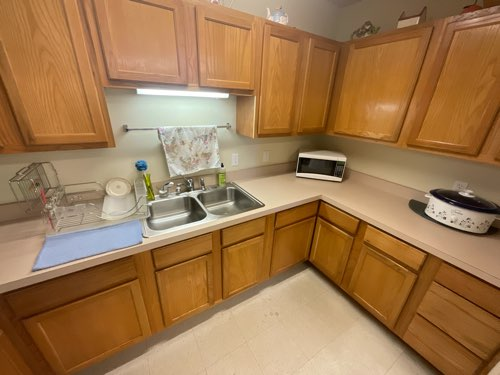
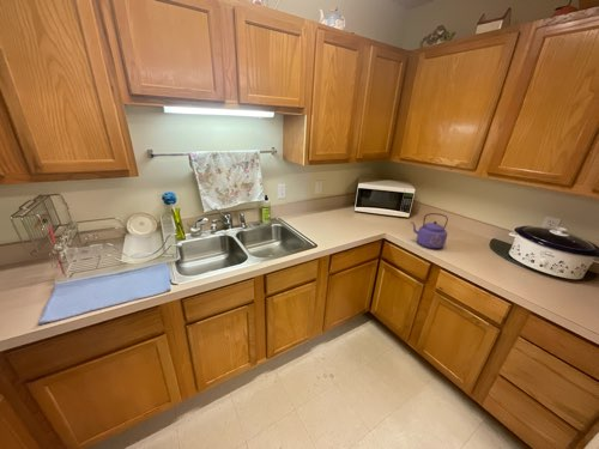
+ kettle (428, 227)
